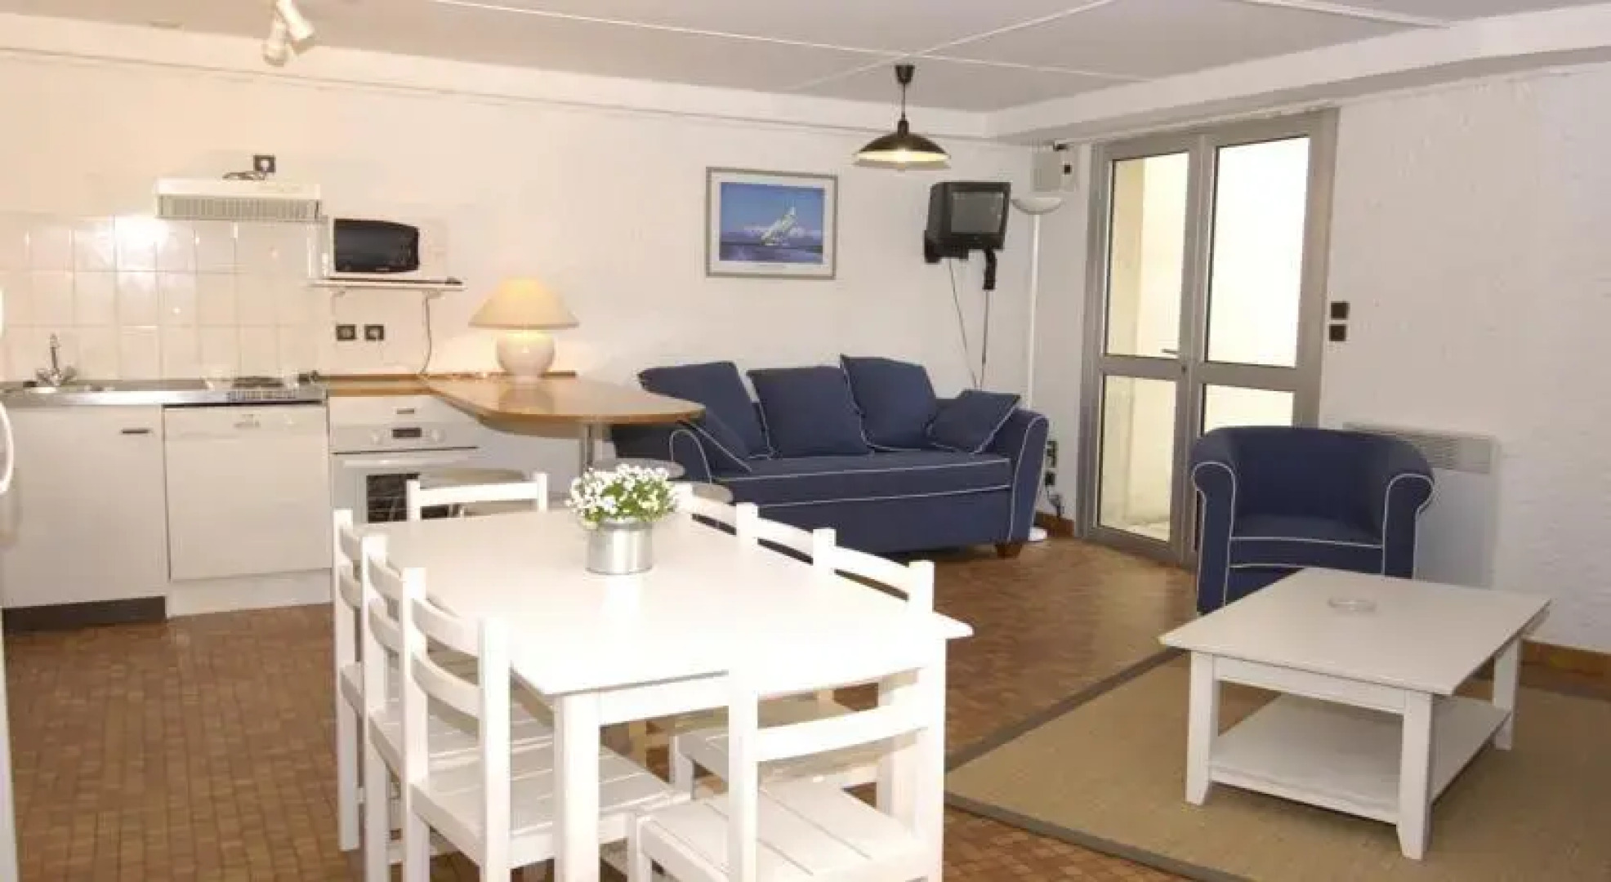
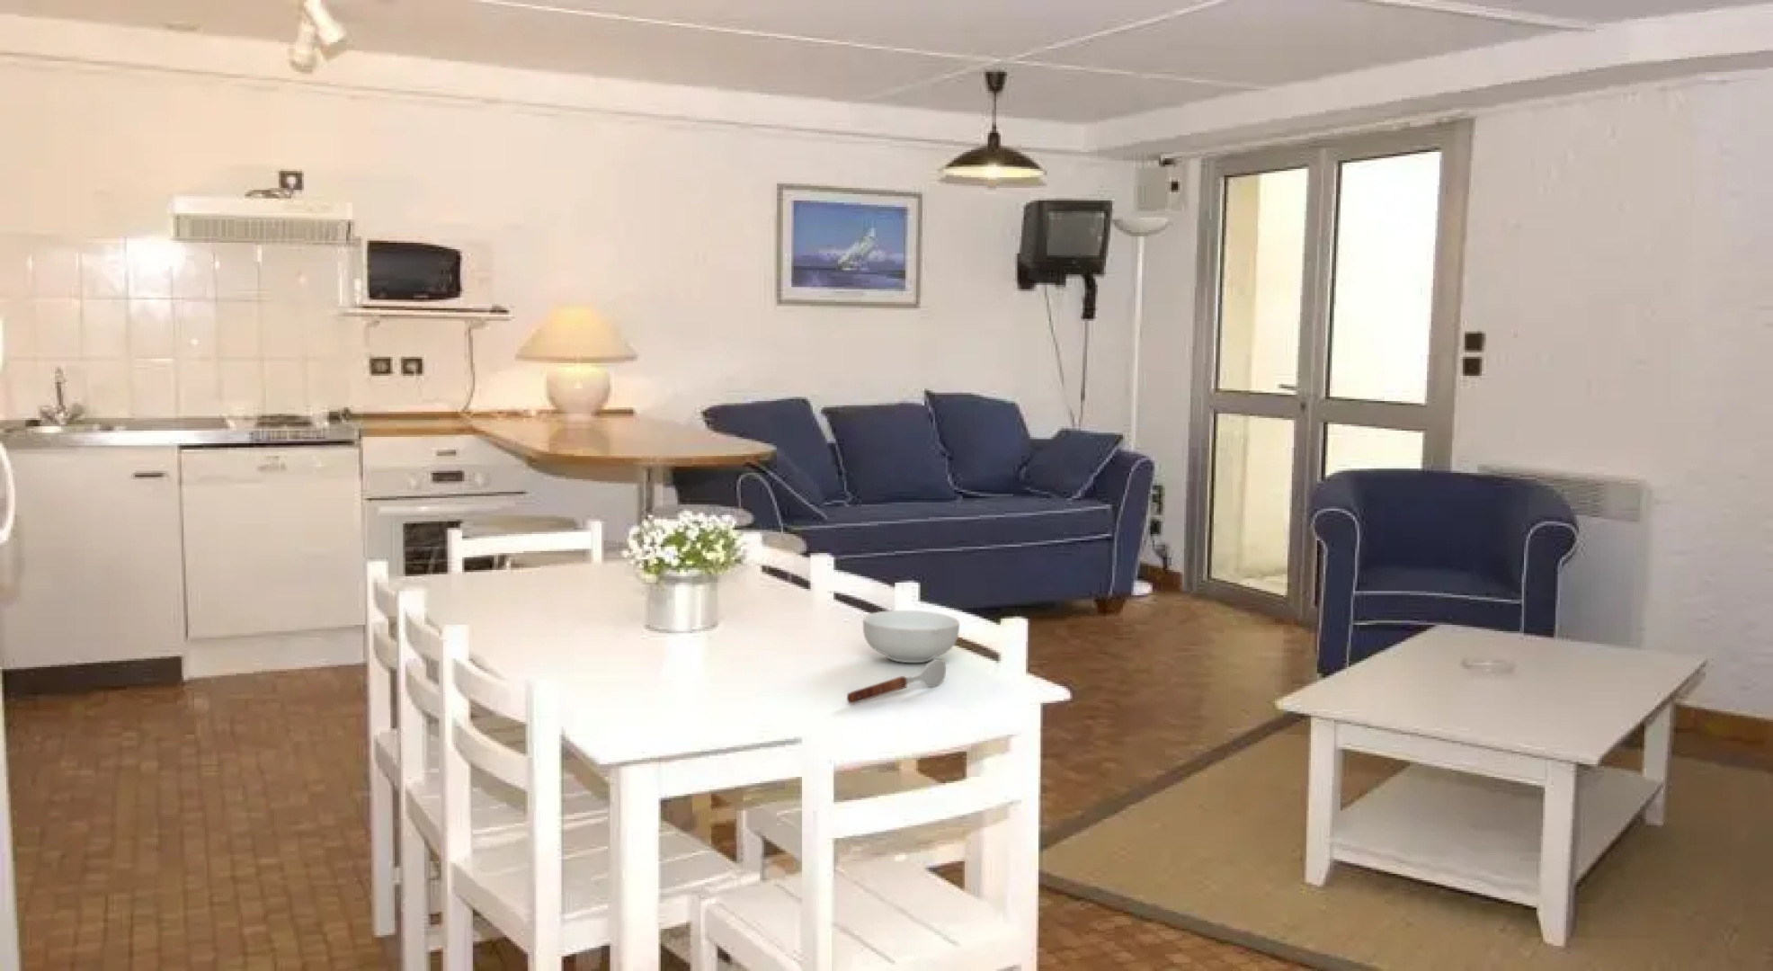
+ soupspoon (899, 679)
+ cereal bowl (911, 639)
